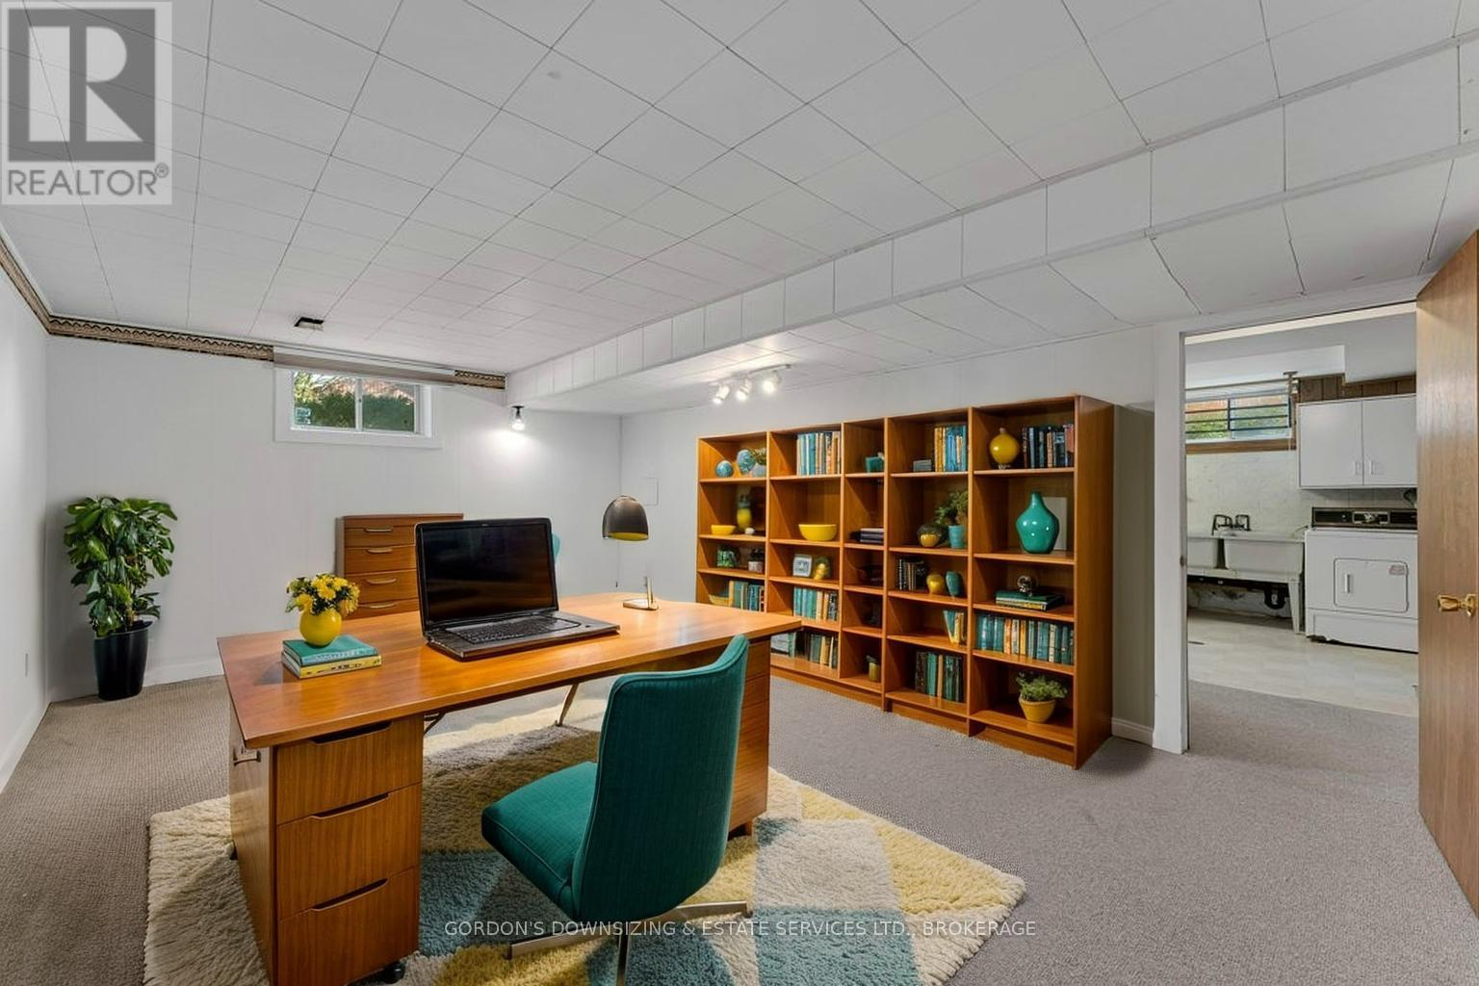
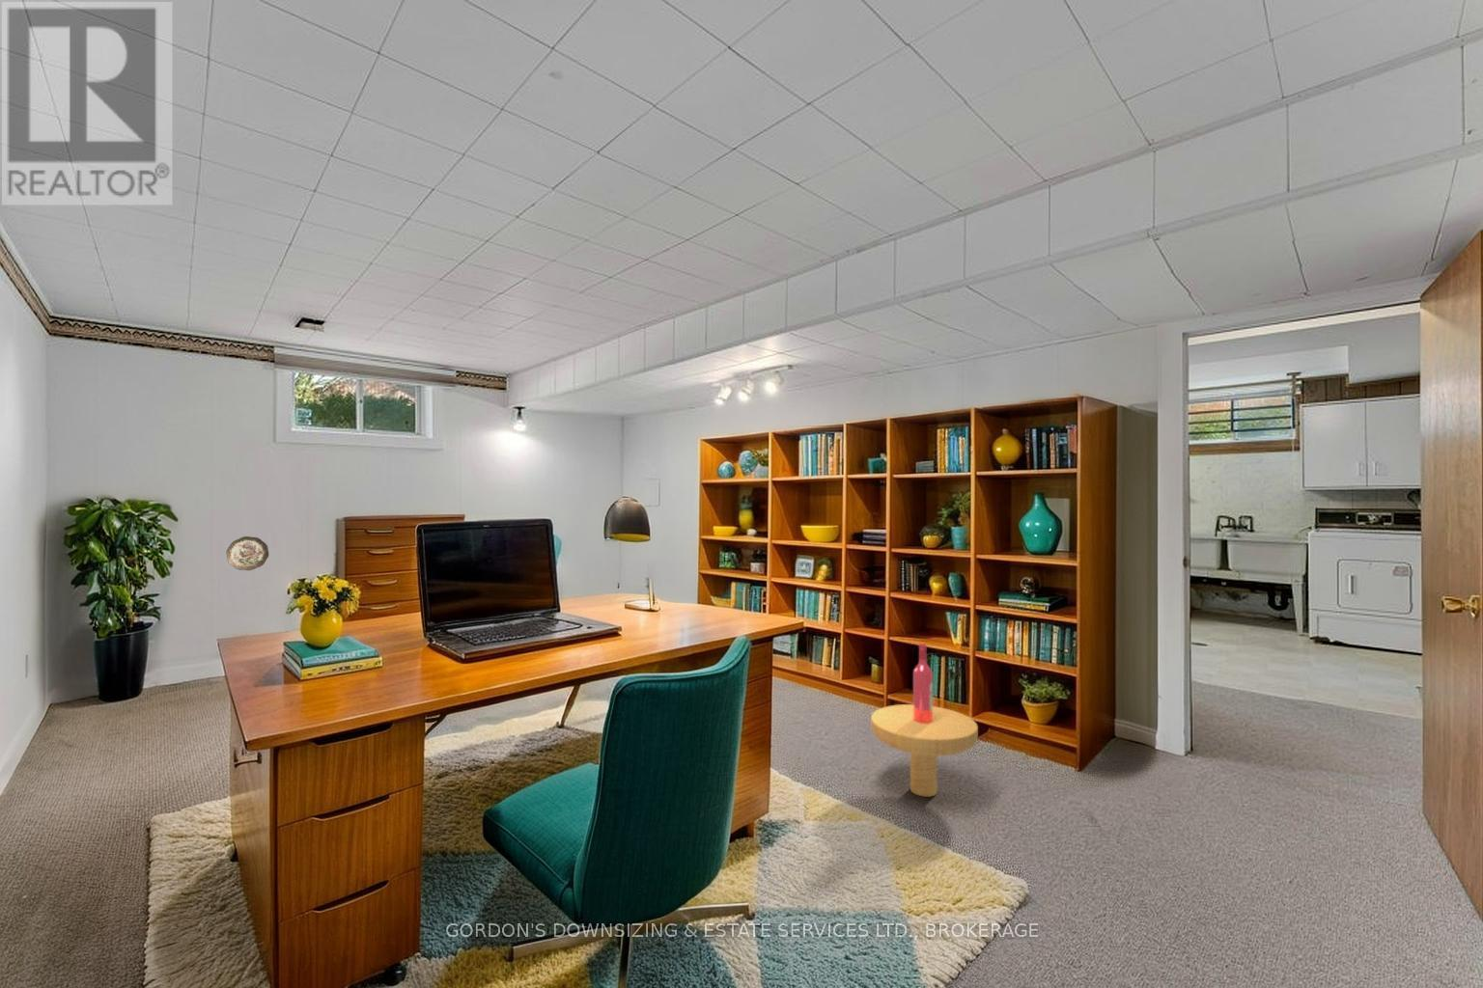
+ decorative plate (247, 552)
+ side table (922, 717)
